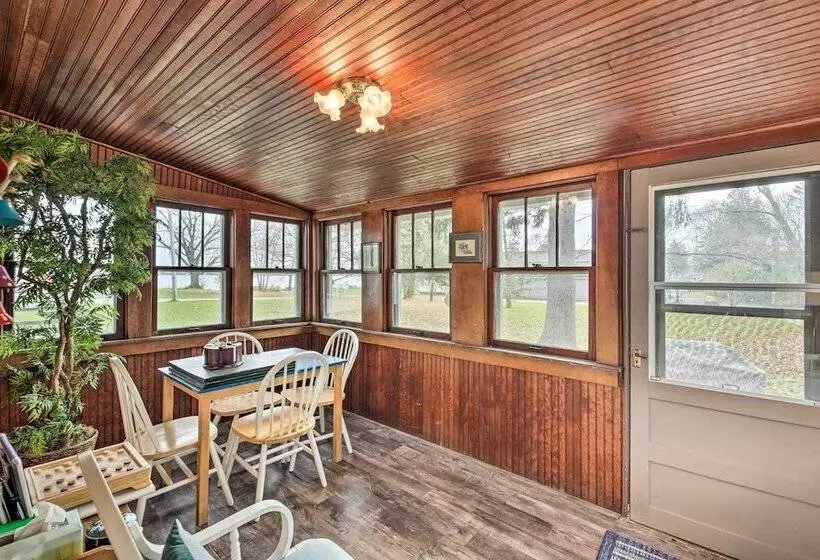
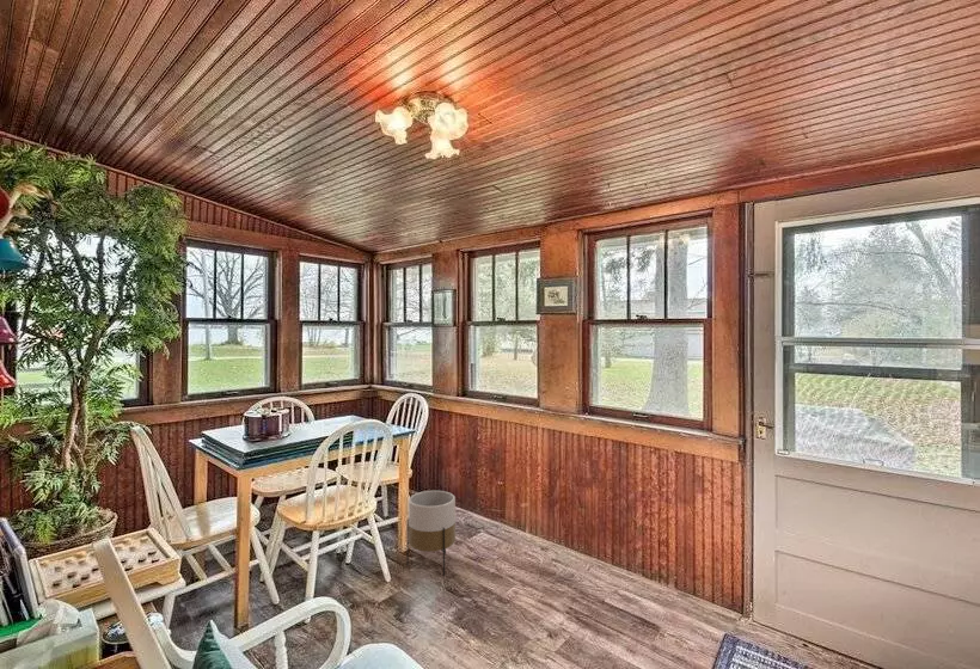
+ planter (431, 530)
